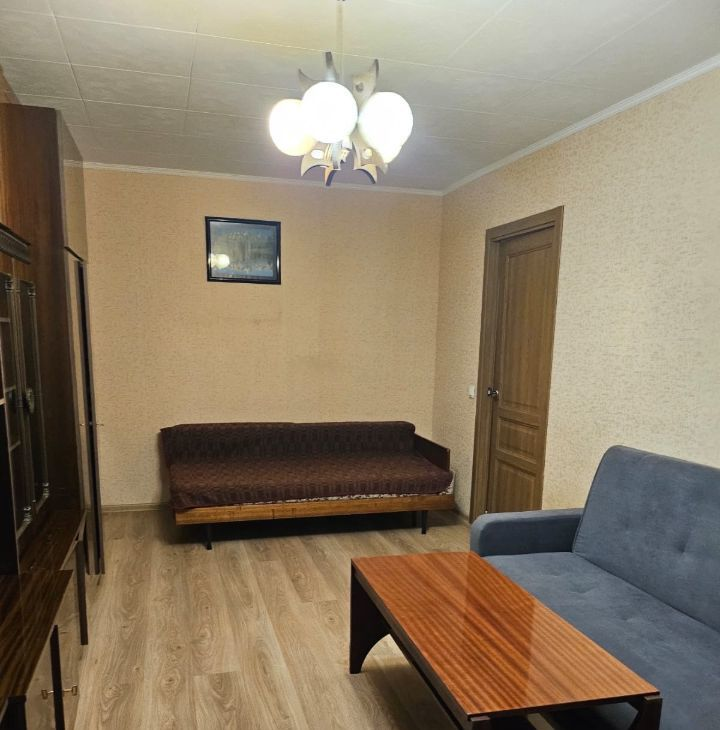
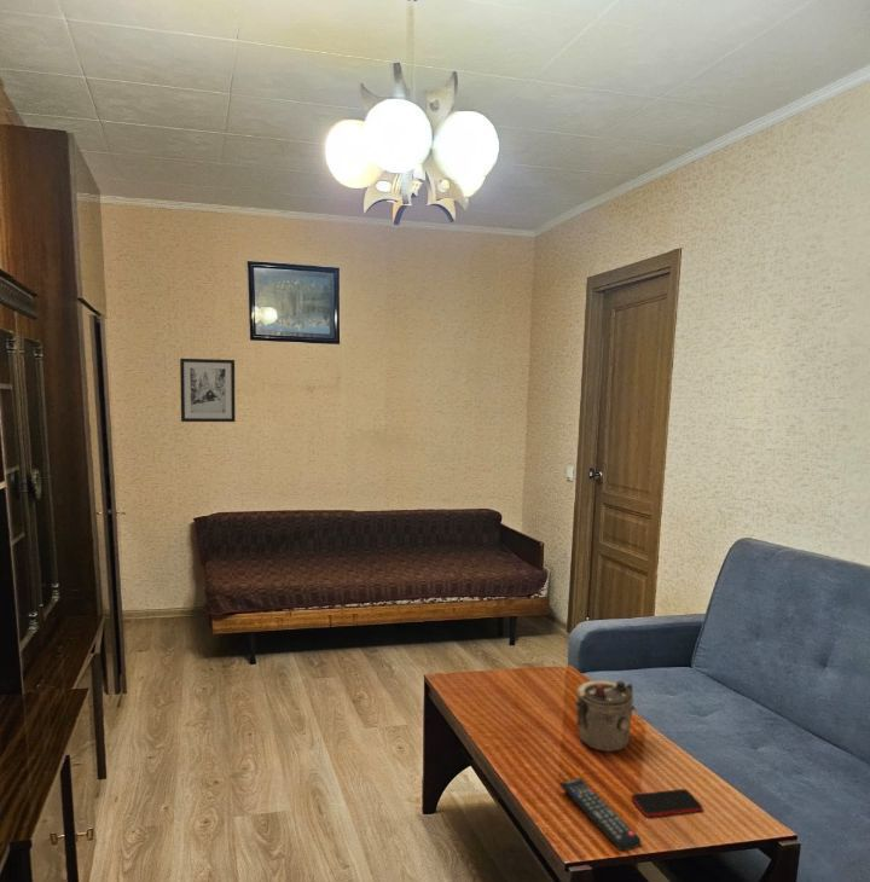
+ remote control (597, 811)
+ wall art (208, 390)
+ smartphone (666, 802)
+ teapot (603, 710)
